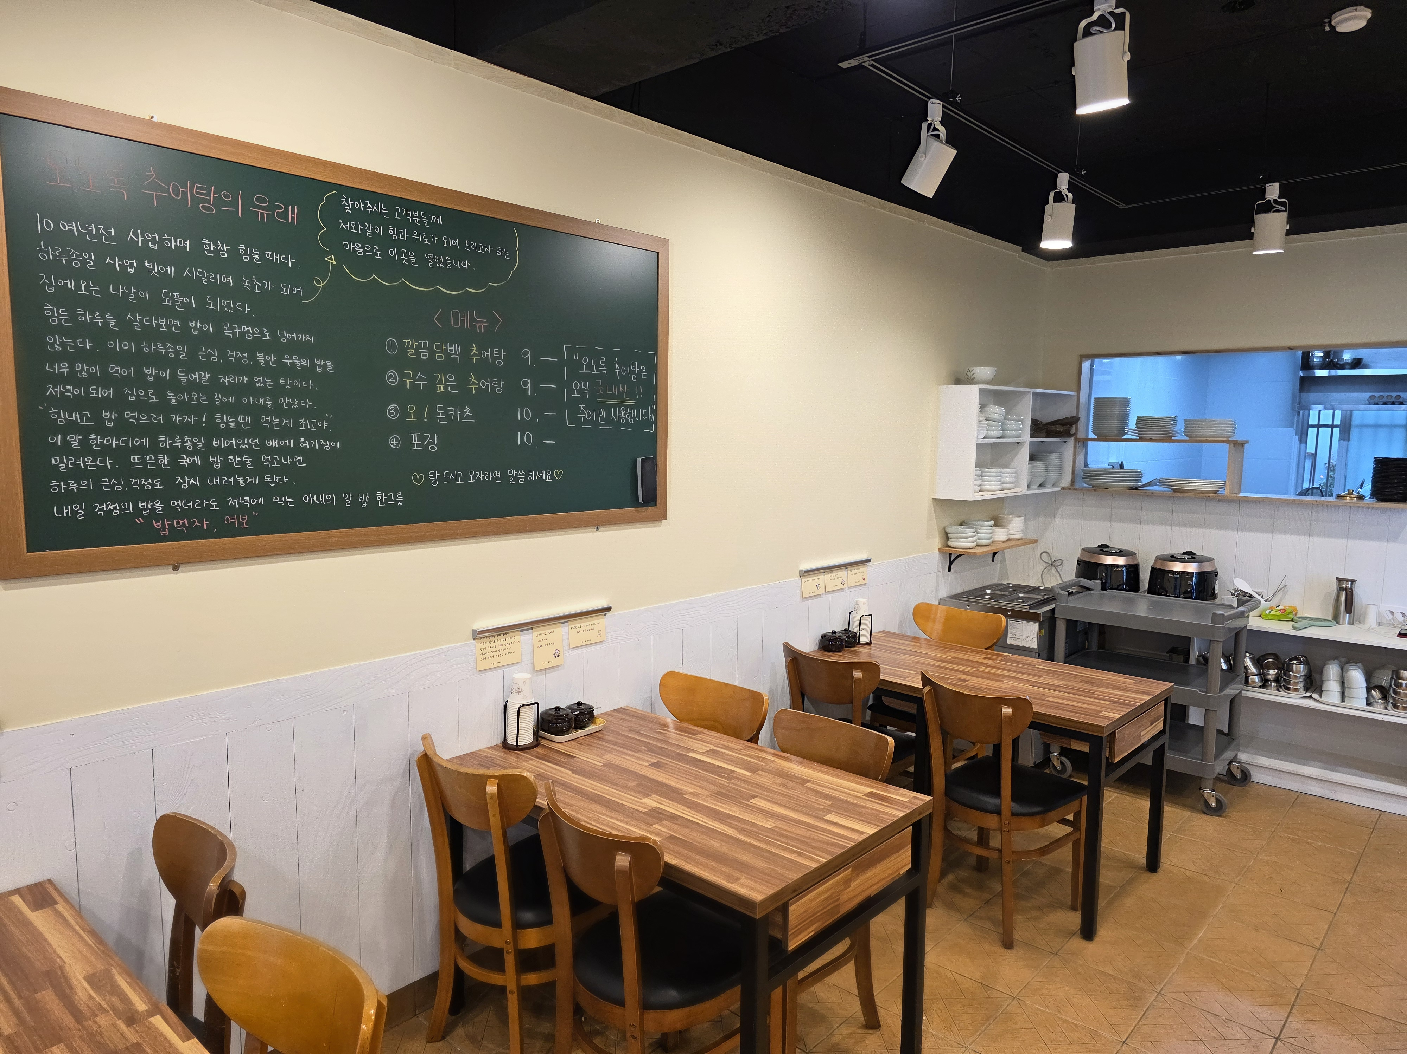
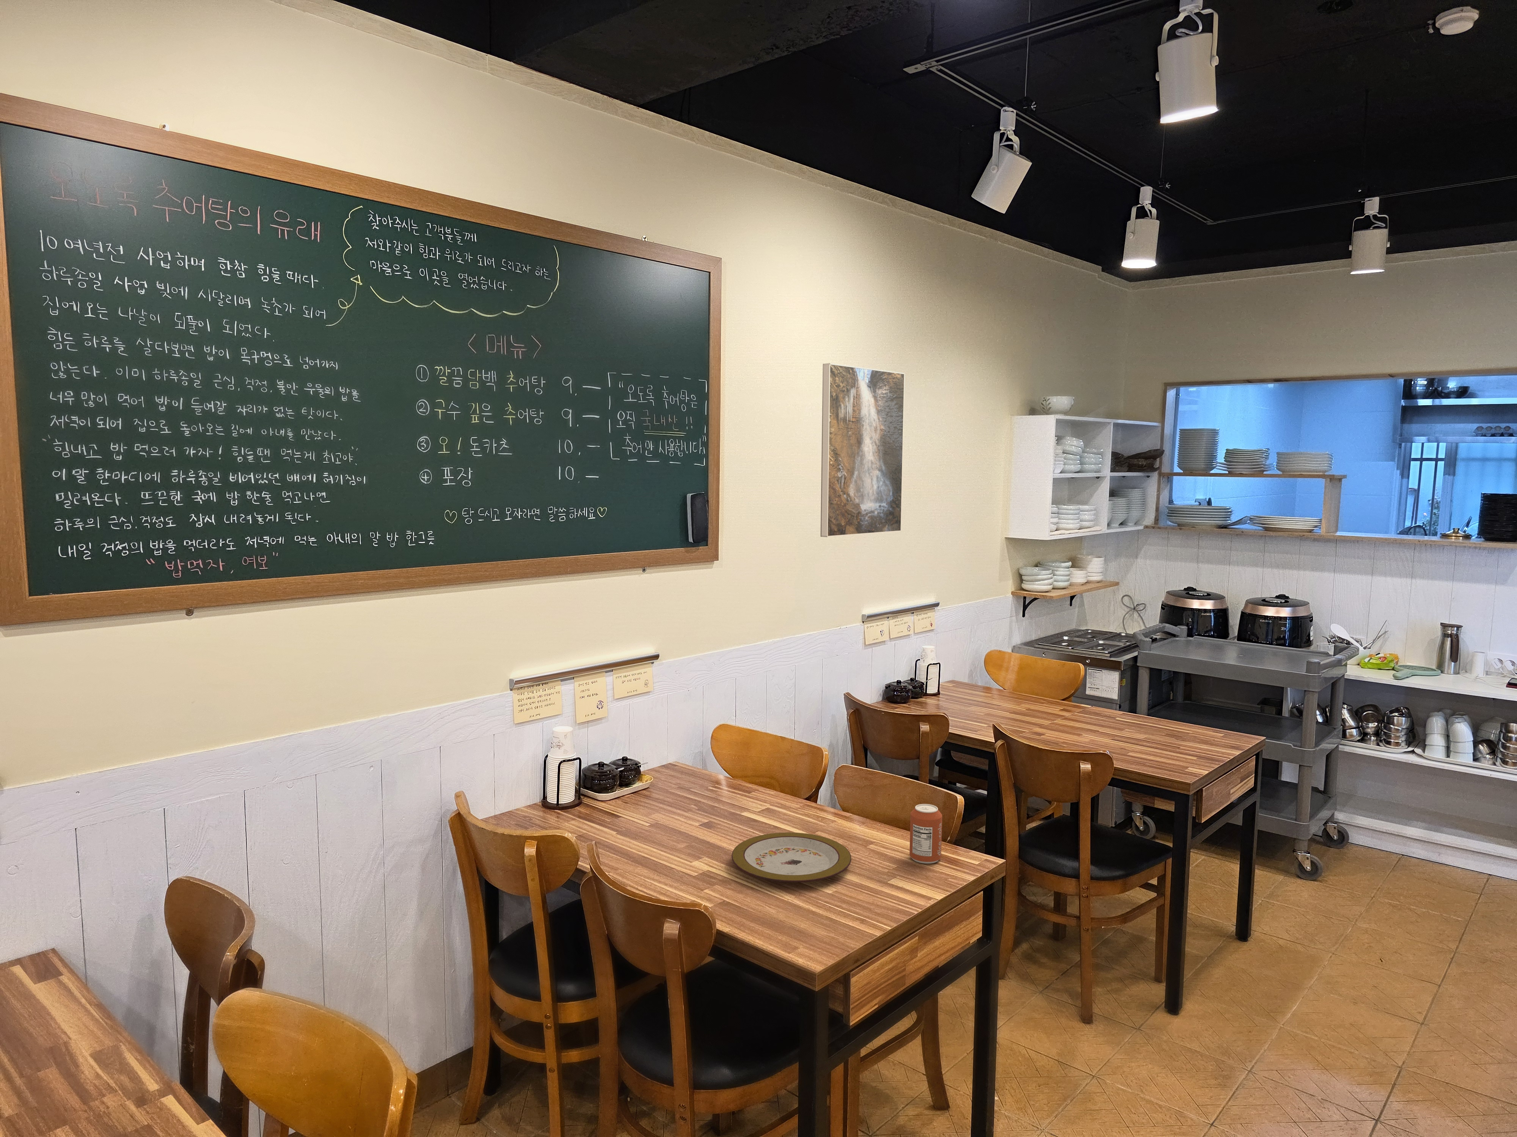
+ plate (791, 860)
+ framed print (864, 451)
+ can (926, 832)
